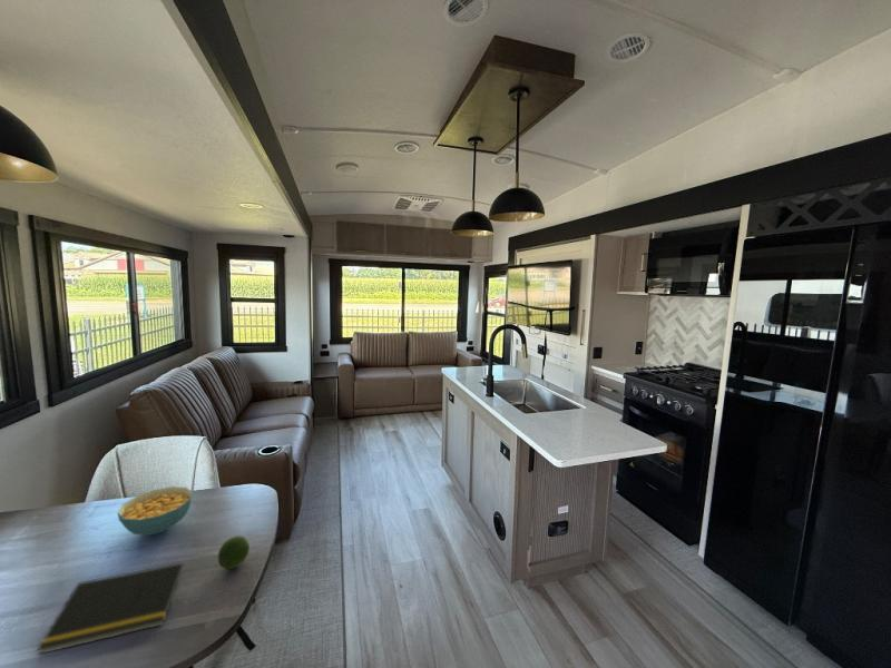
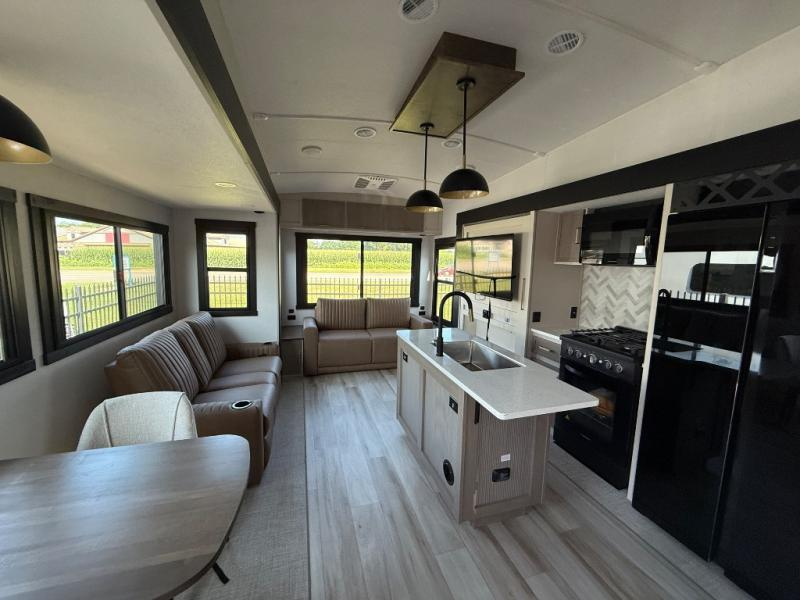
- cereal bowl (157, 514)
- fruit (234, 552)
- notepad (118, 602)
